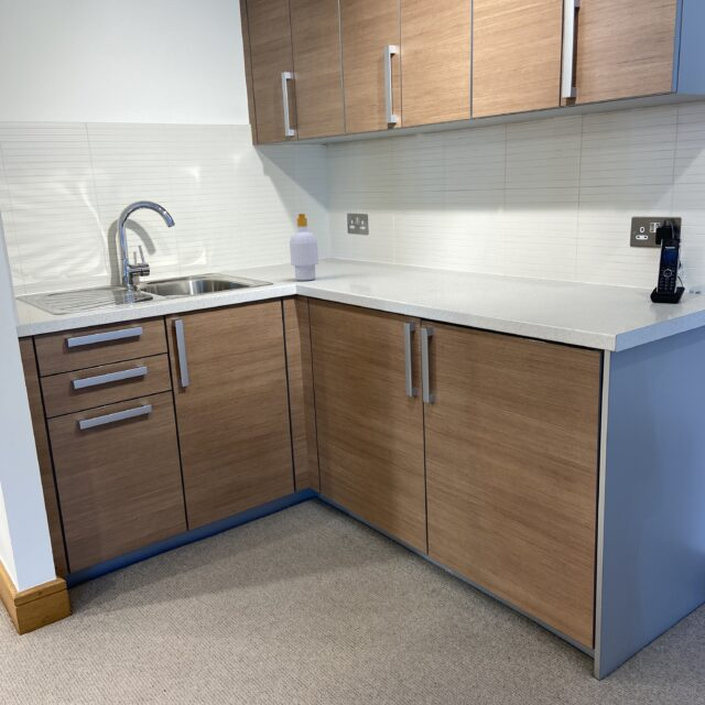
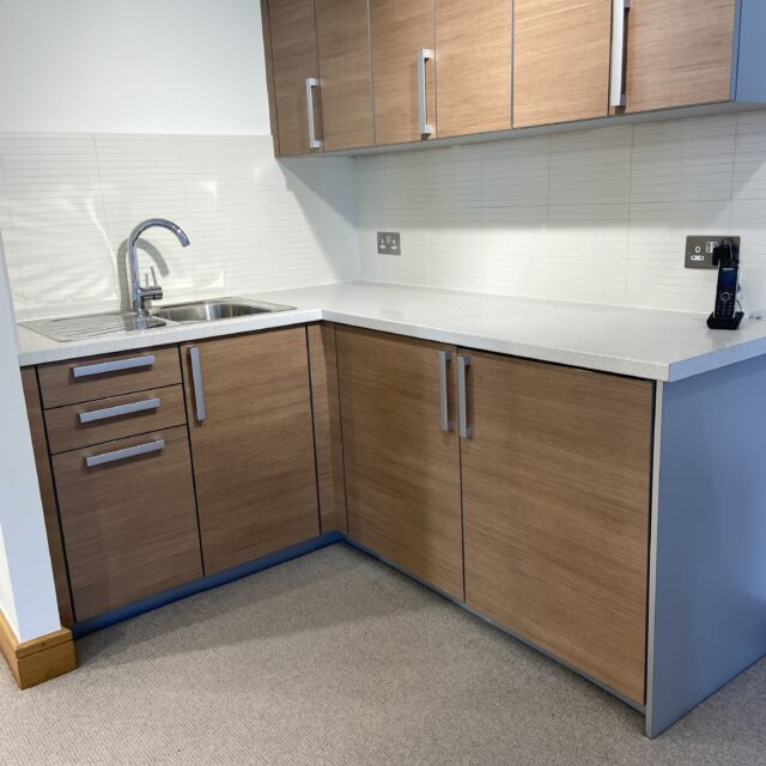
- soap bottle (303, 247)
